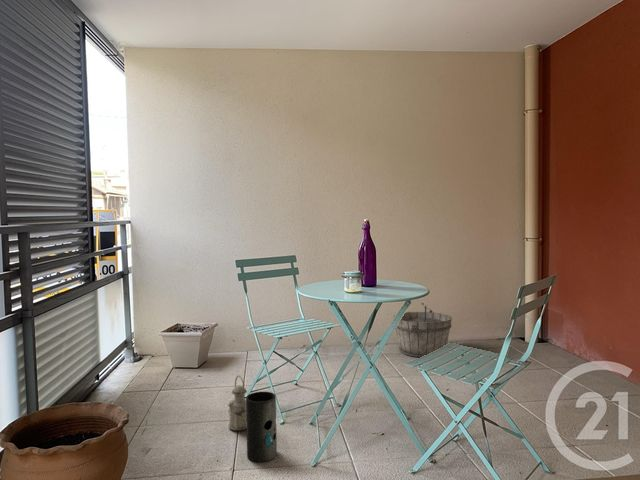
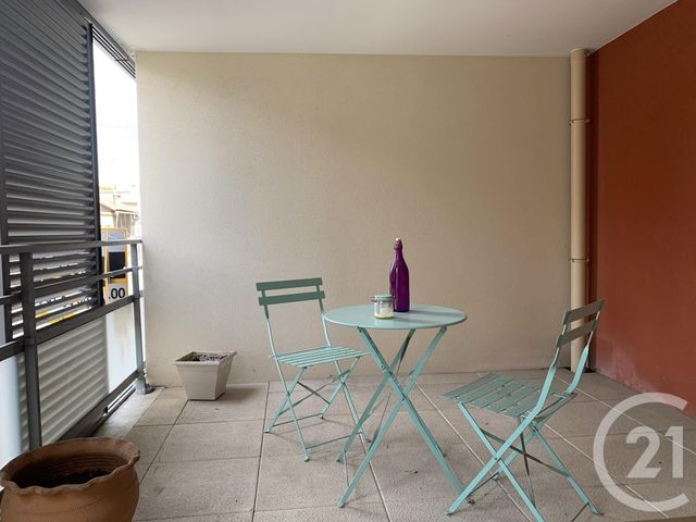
- lantern (239, 401)
- vase (262, 426)
- wooden bucket (422, 327)
